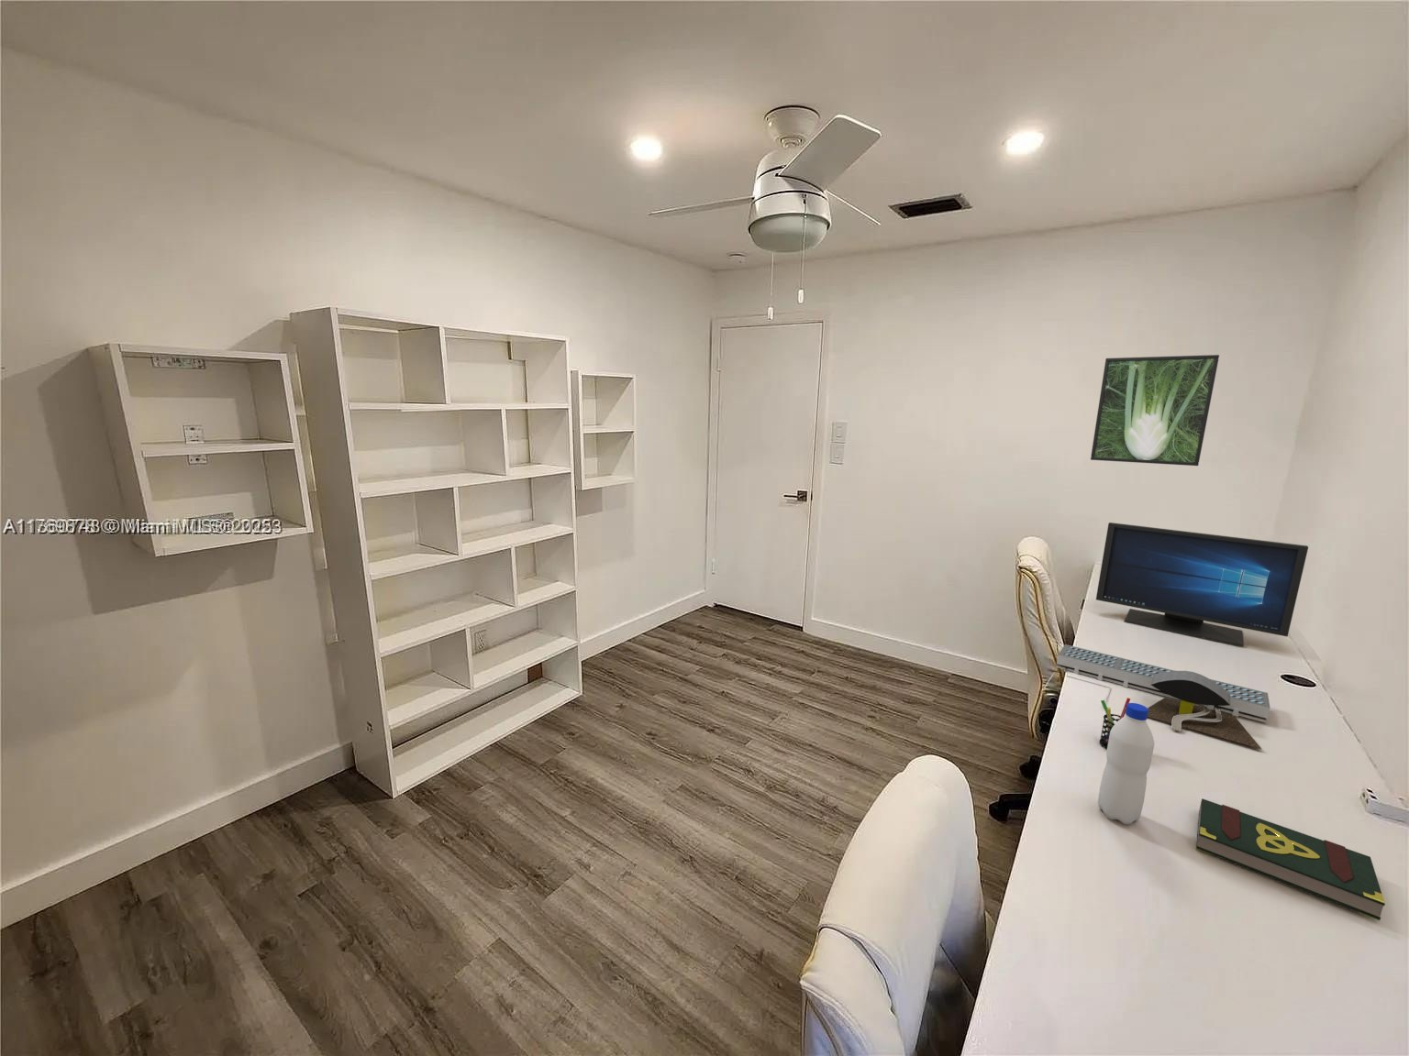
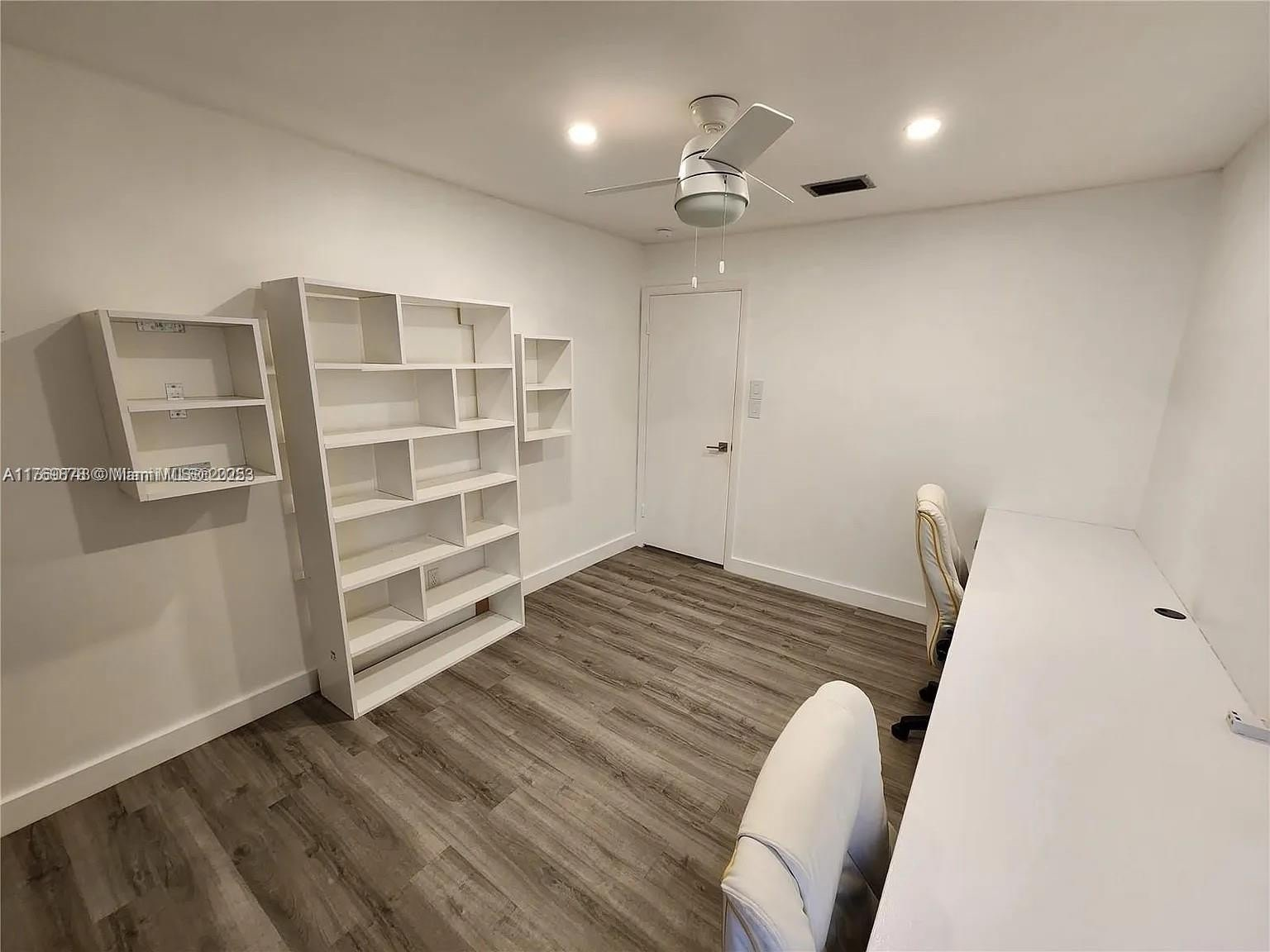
- book (1280, 851)
- architectural model (1154, 679)
- monitor (1190, 579)
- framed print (1150, 410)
- water bottle (1127, 761)
- pen holder (1116, 721)
